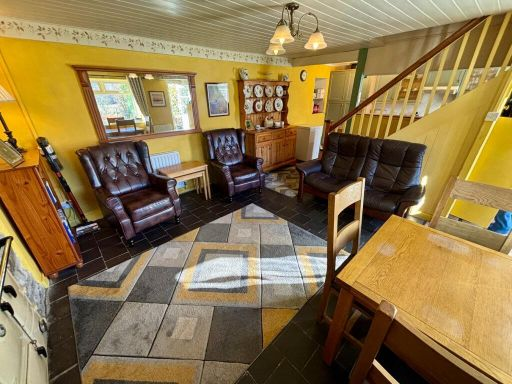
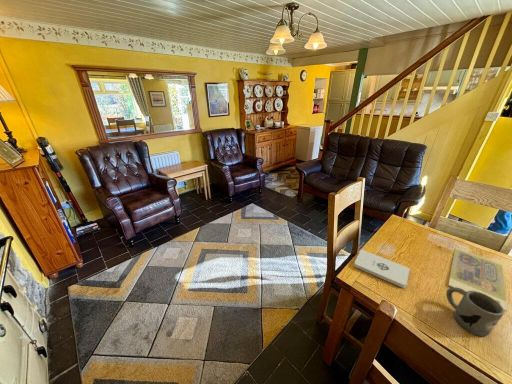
+ cash (476, 274)
+ mug (471, 308)
+ notepad (380, 267)
